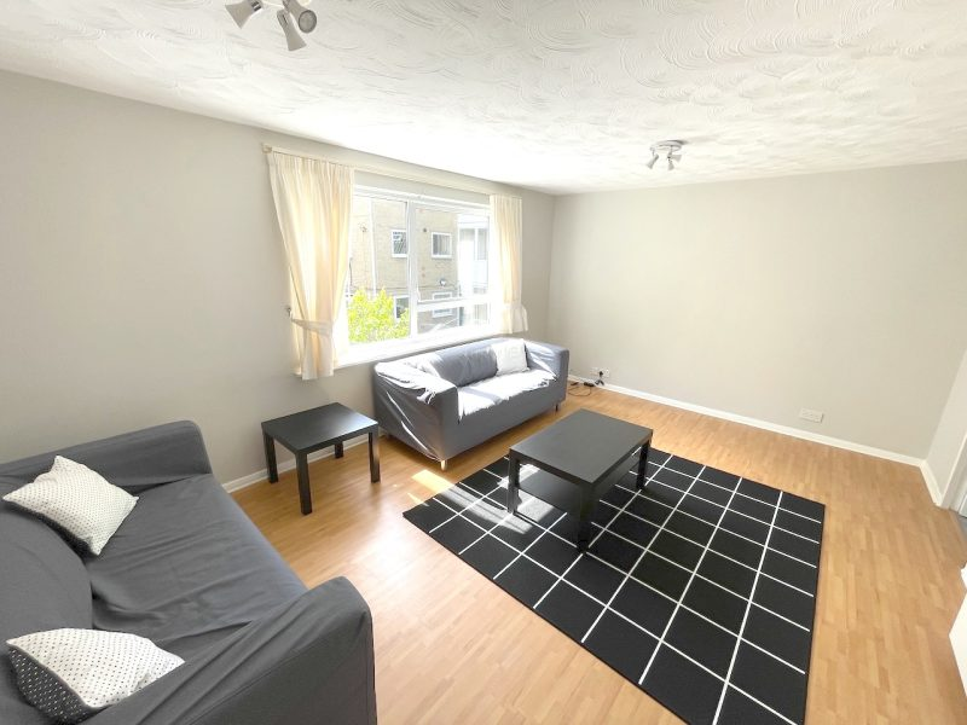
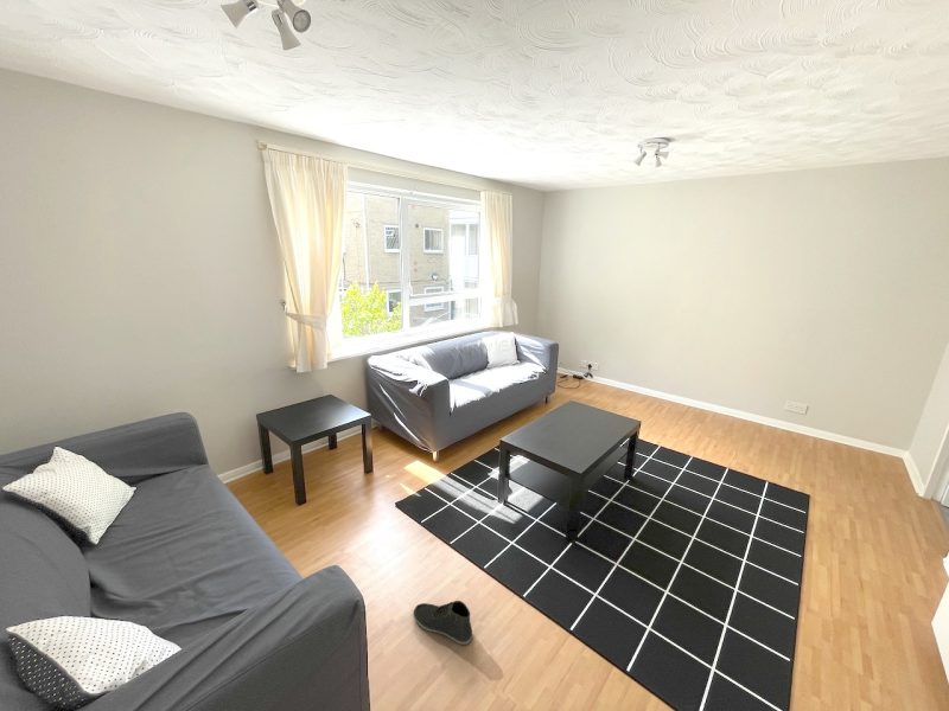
+ sneaker (442, 611)
